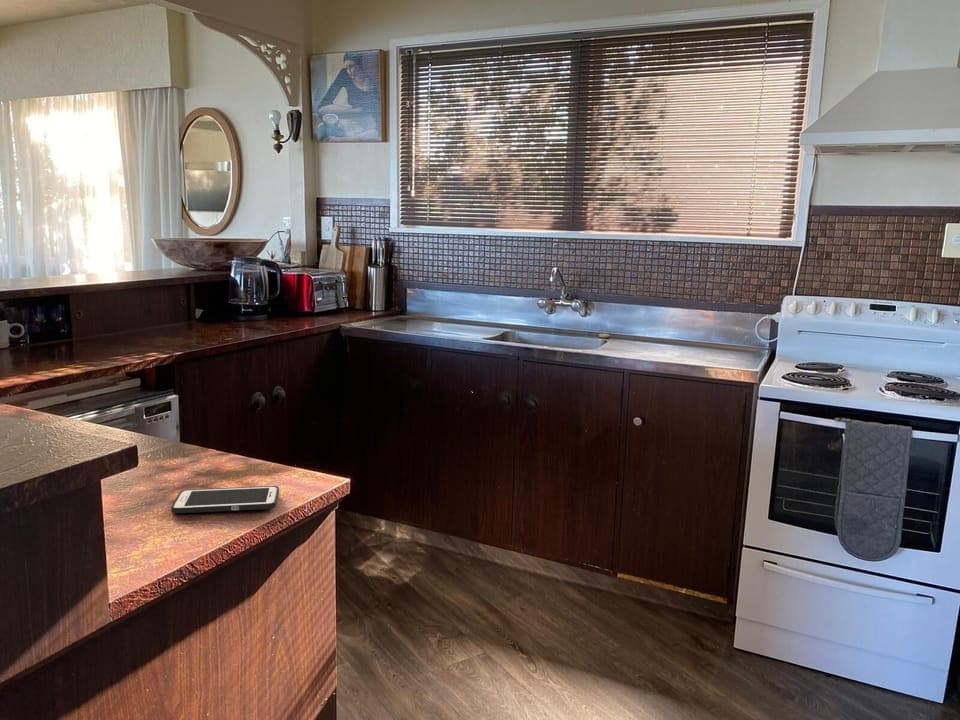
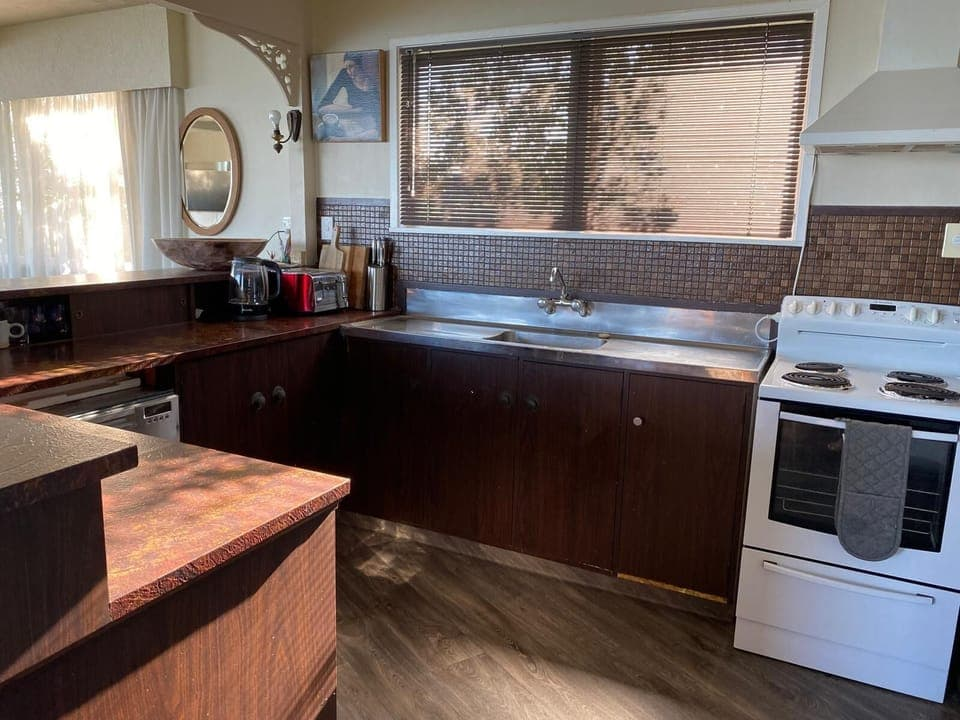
- cell phone (227, 499)
